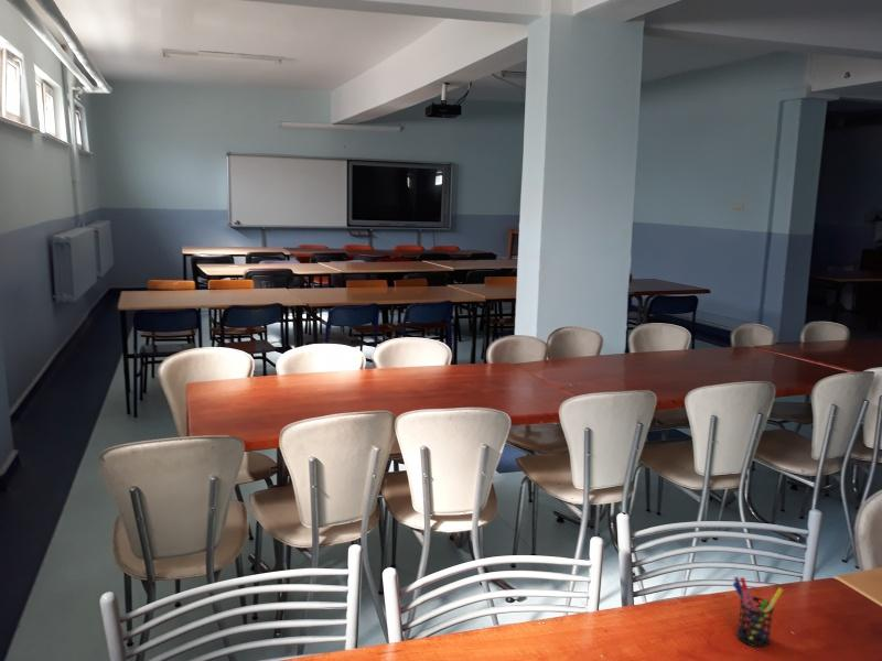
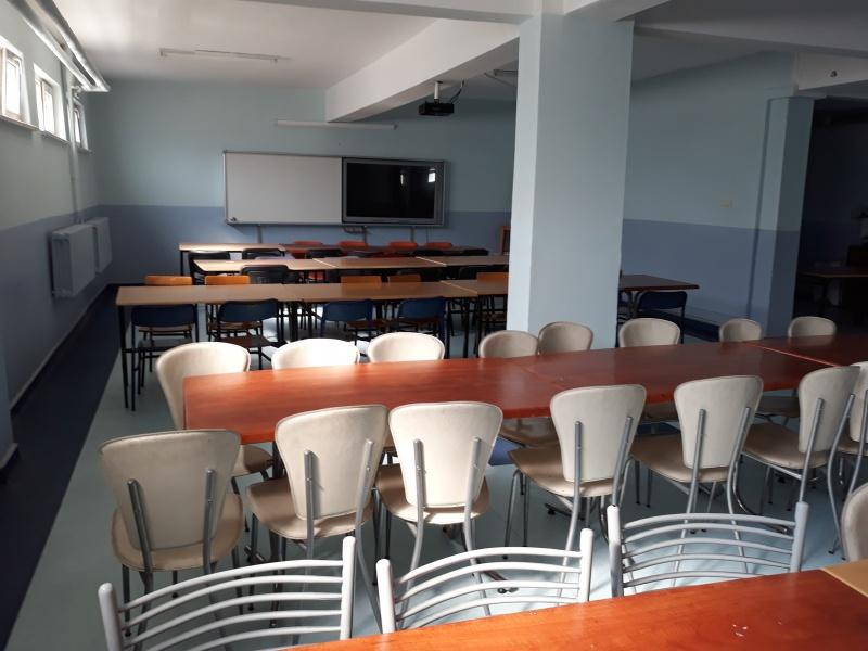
- pen holder (755, 610)
